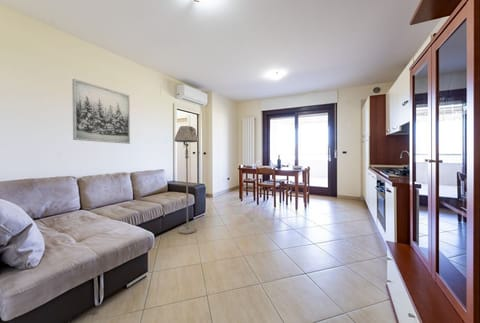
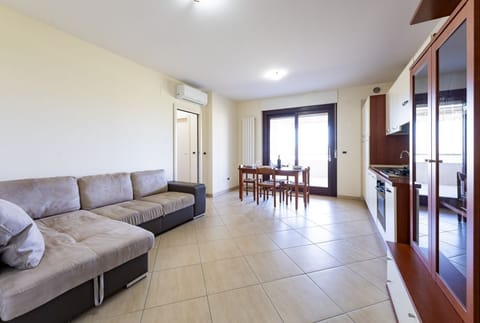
- wall art (104, 115)
- floor lamp (186, 178)
